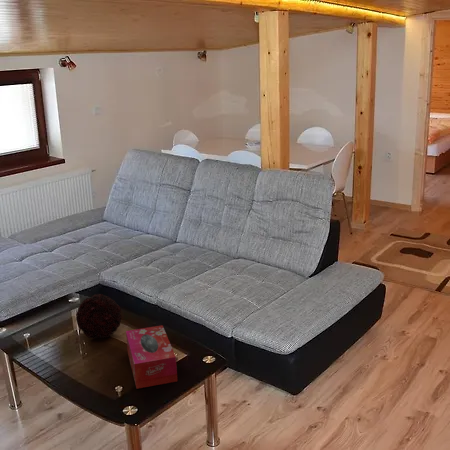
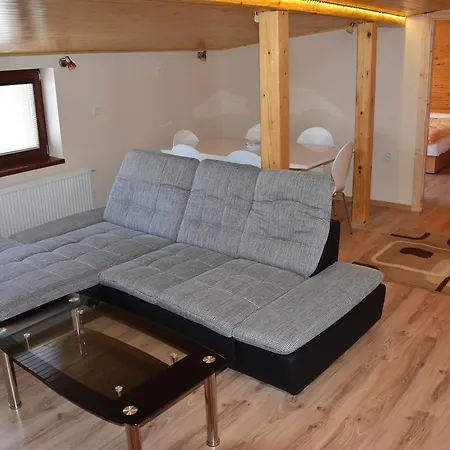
- decorative orb (99, 315)
- tissue box (150, 354)
